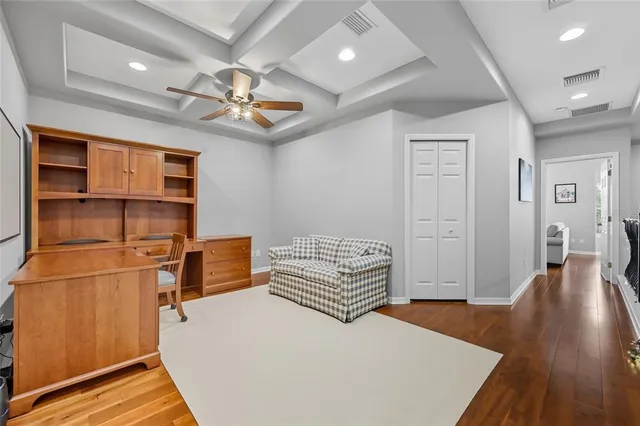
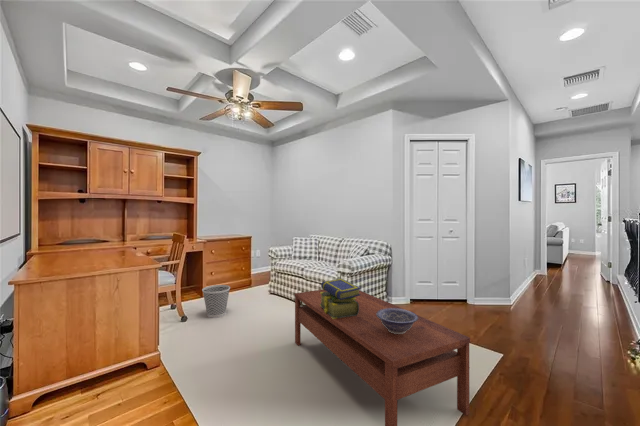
+ coffee table (363, 340)
+ wastebasket (216, 301)
+ decorative bowl (396, 322)
+ stack of books (340, 296)
